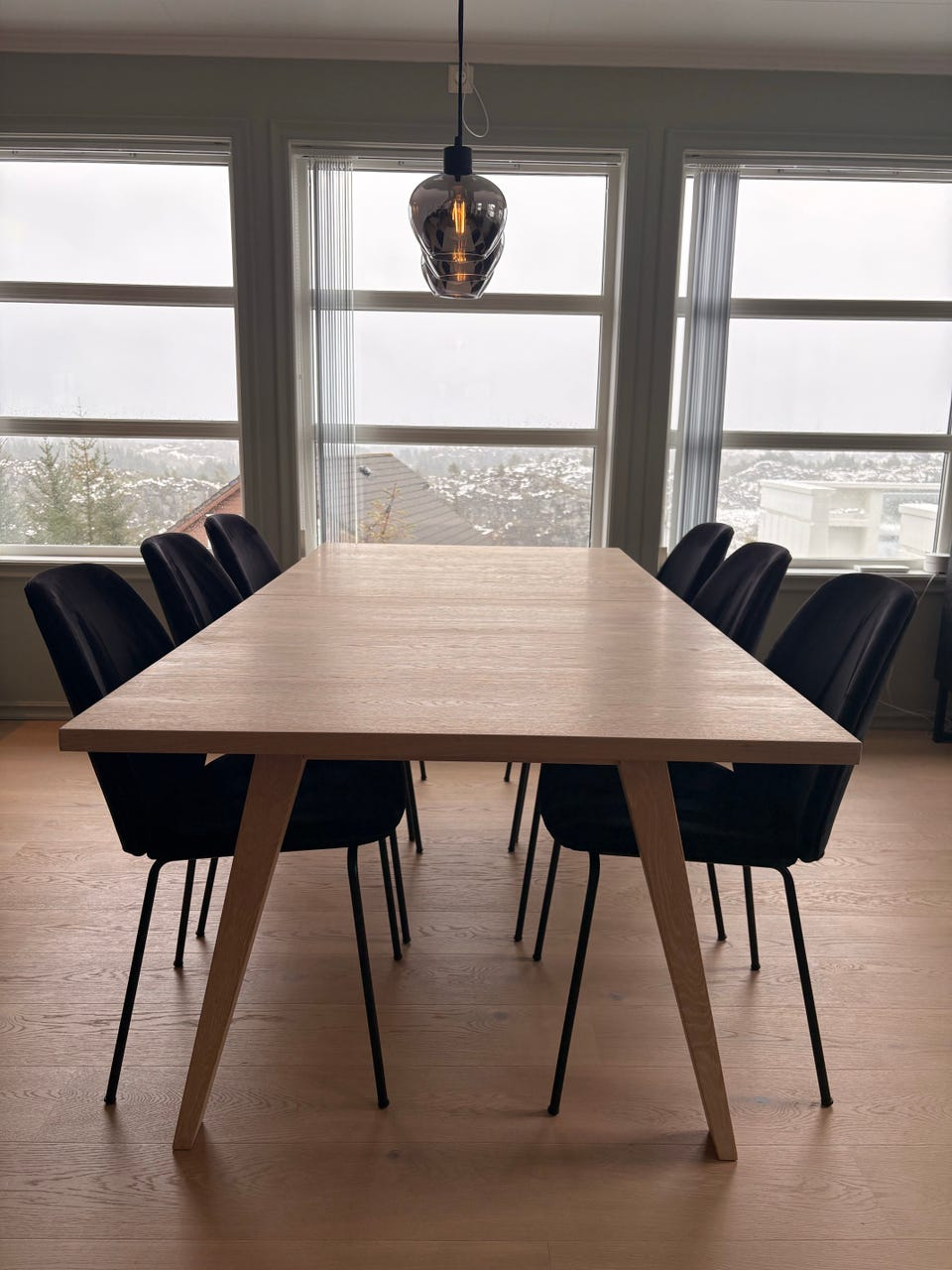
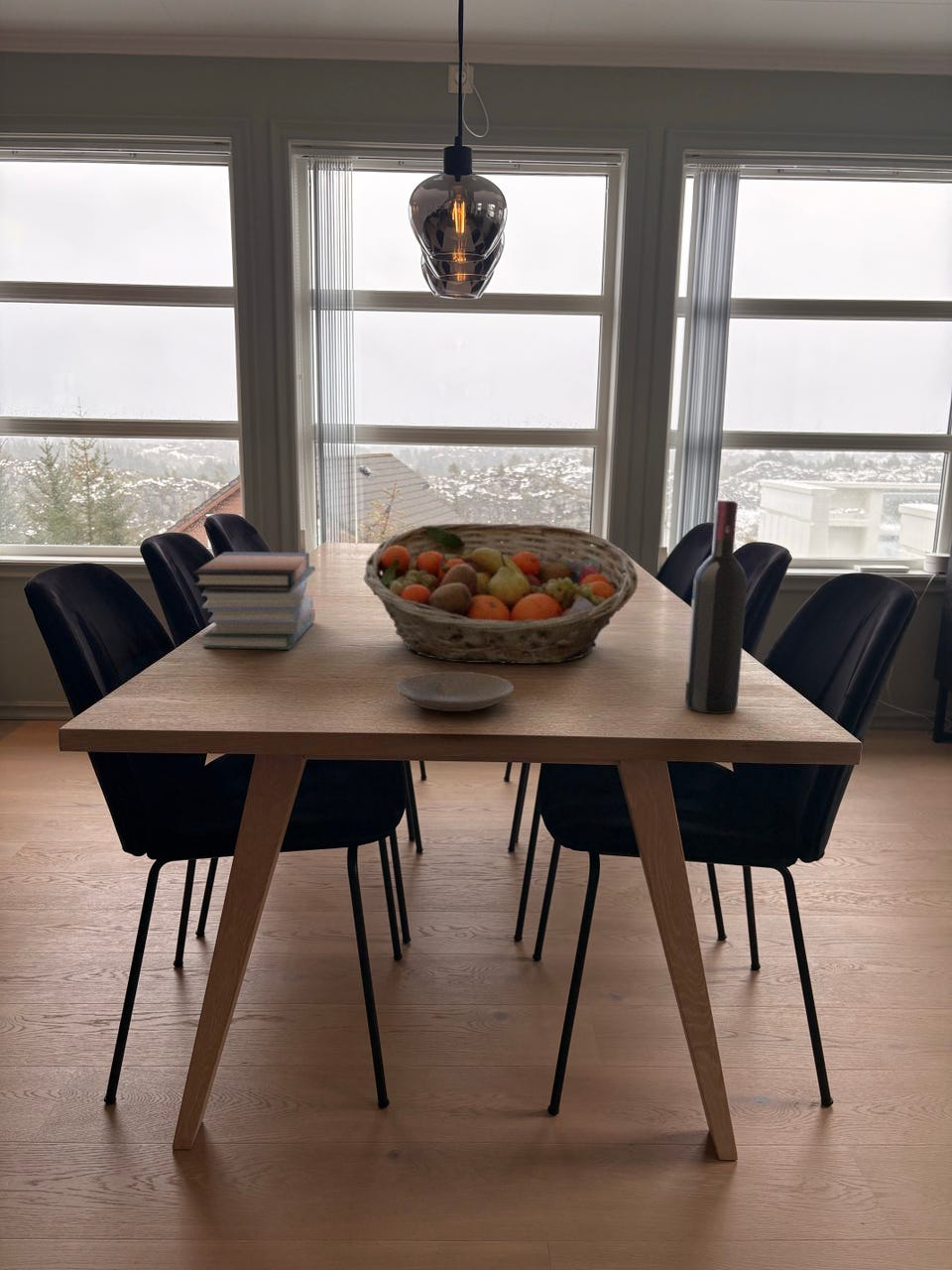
+ fruit basket (499, 588)
+ wine bottle (718, 605)
+ book stack (259, 597)
+ plate (454, 694)
